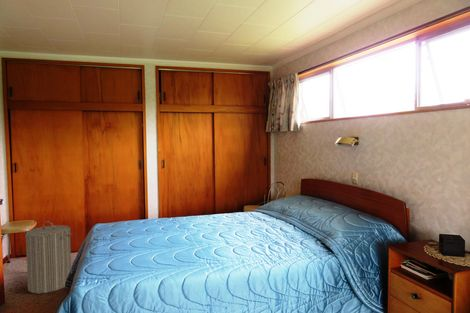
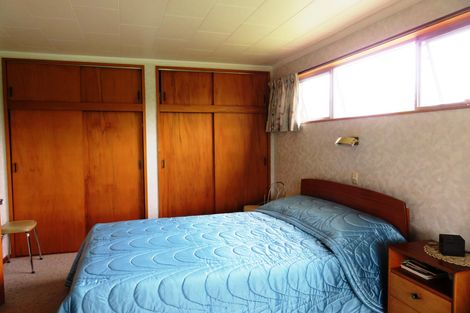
- laundry hamper (49, 253)
